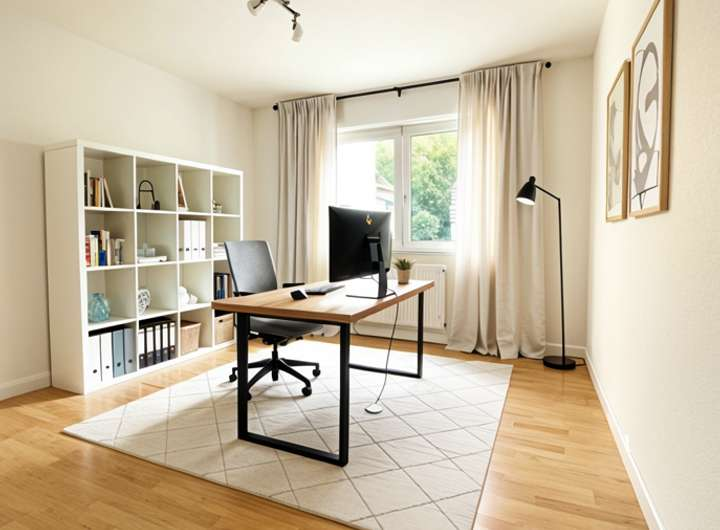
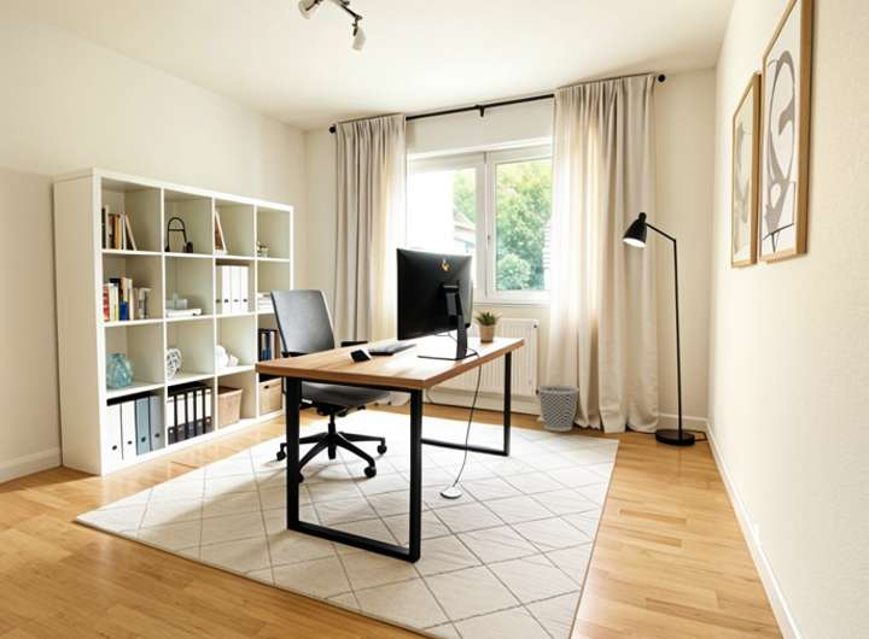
+ wastebasket (558, 408)
